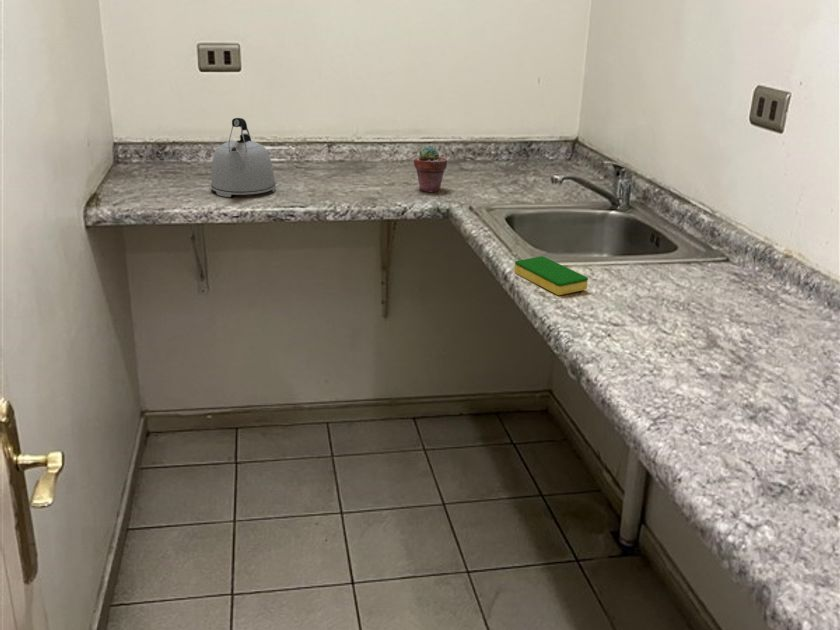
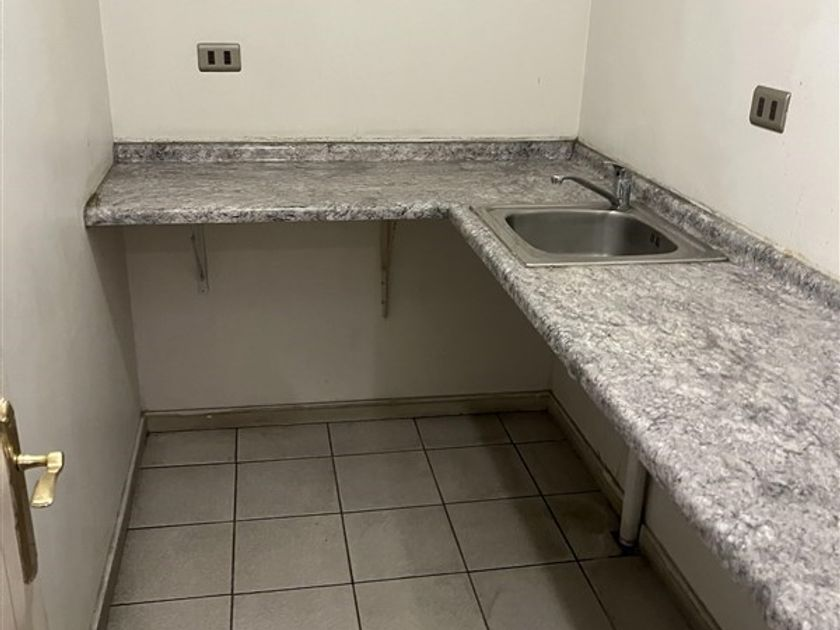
- dish sponge (550, 274)
- kettle (241, 153)
- potted succulent (430, 167)
